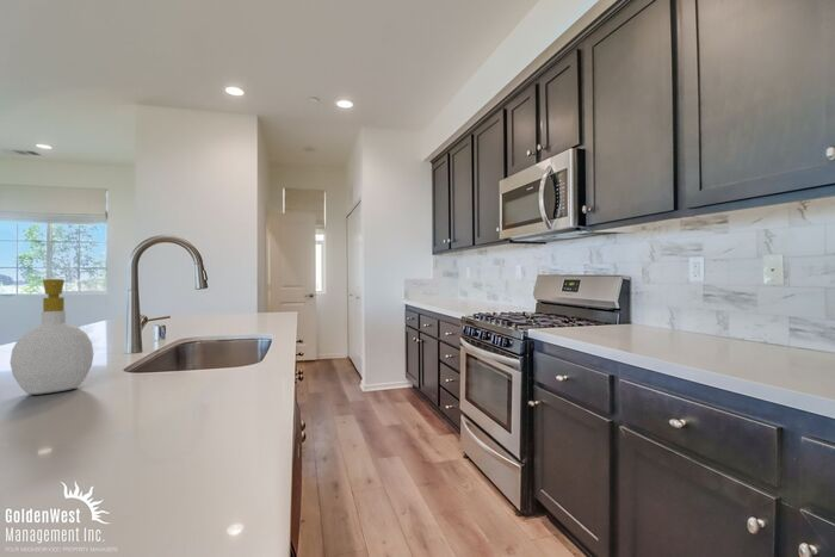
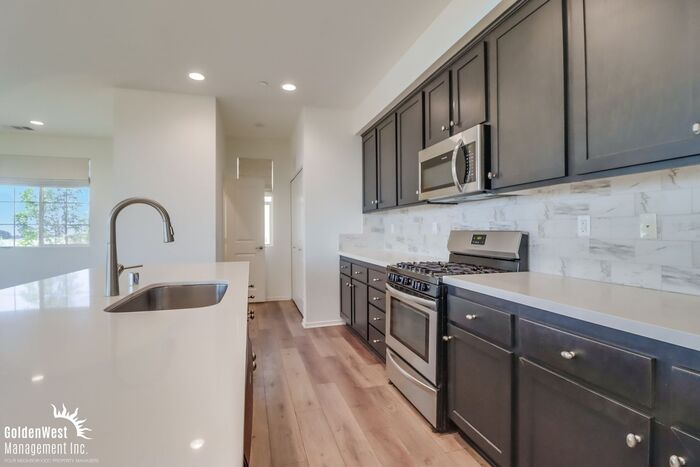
- soap bottle (54, 334)
